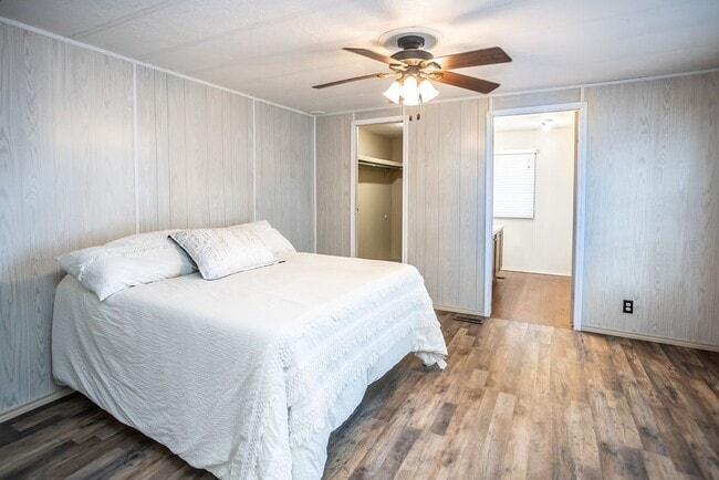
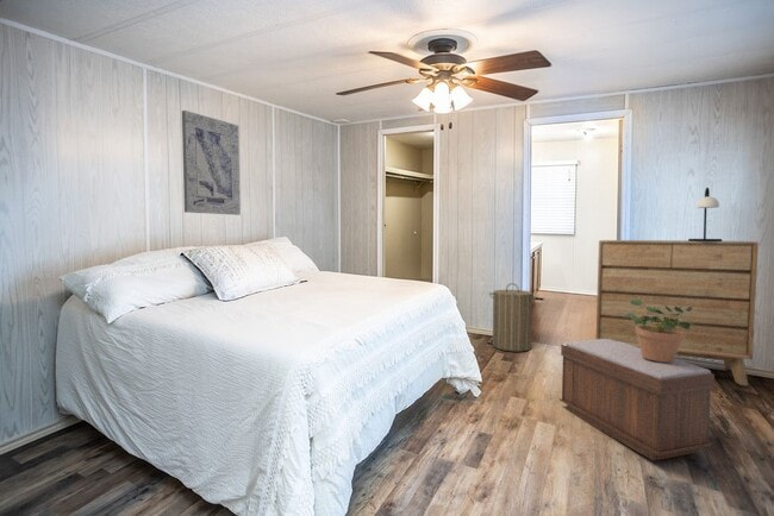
+ potted plant (651, 331)
+ wall art (212, 165)
+ bench (628, 390)
+ table lamp (705, 214)
+ dresser (667, 304)
+ laundry hamper (512, 315)
